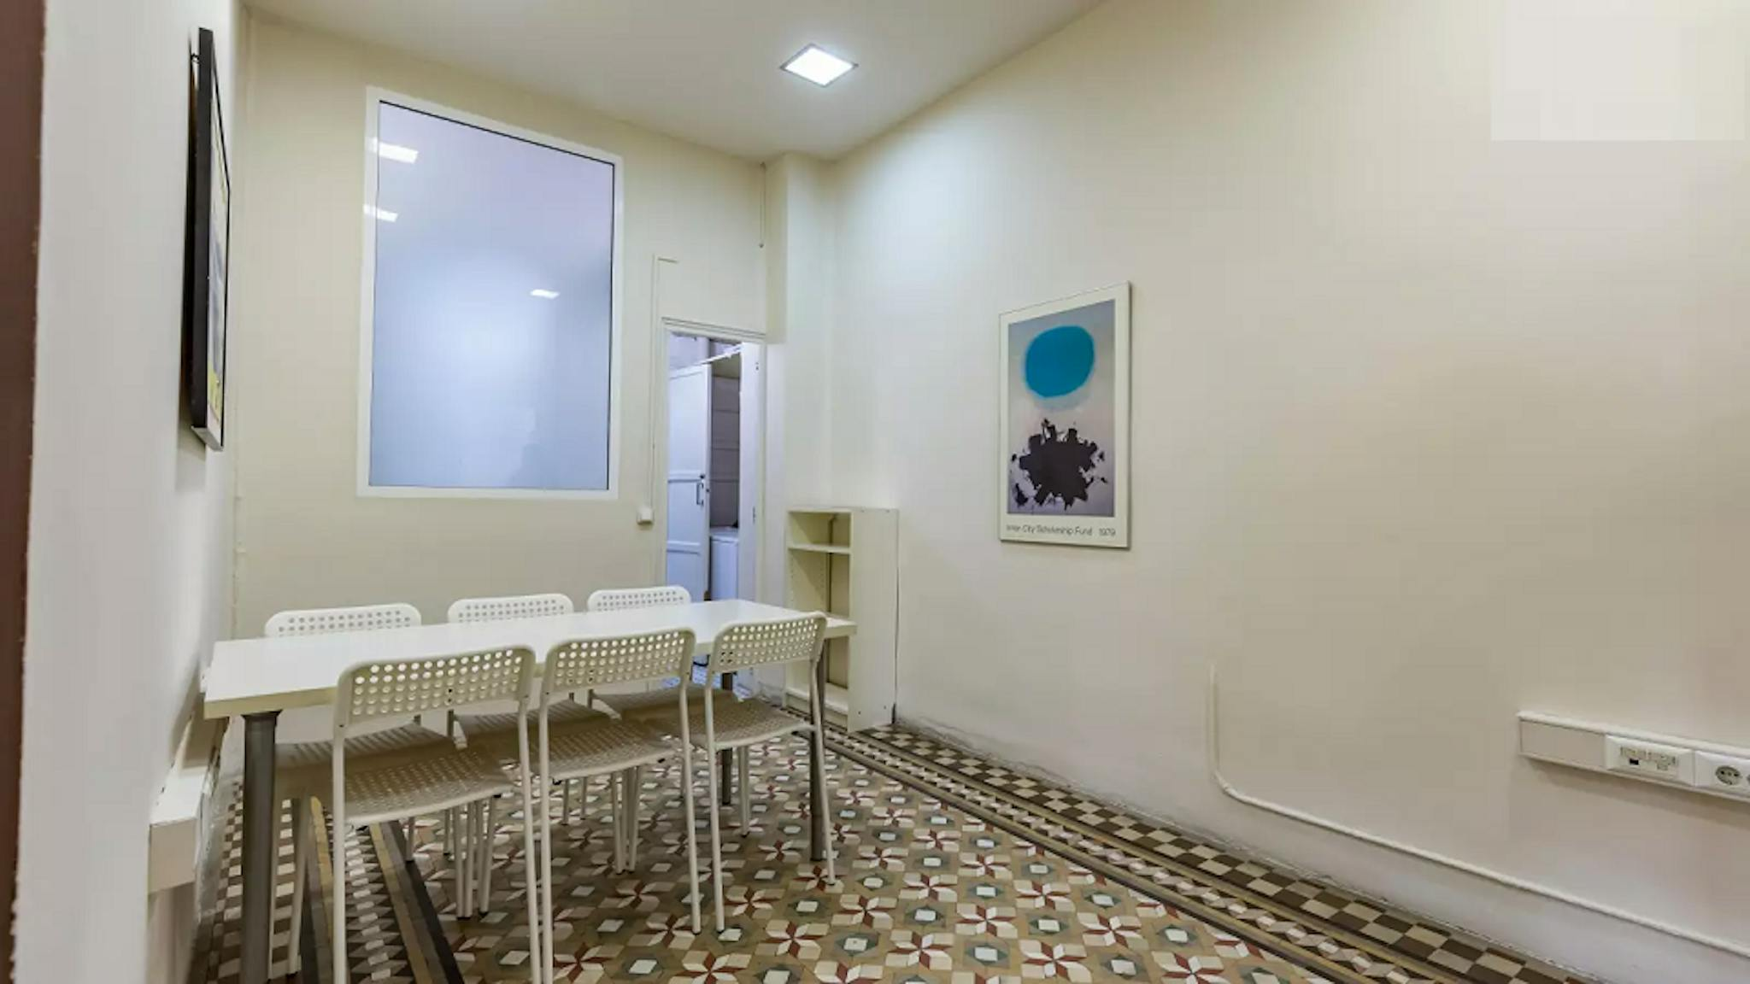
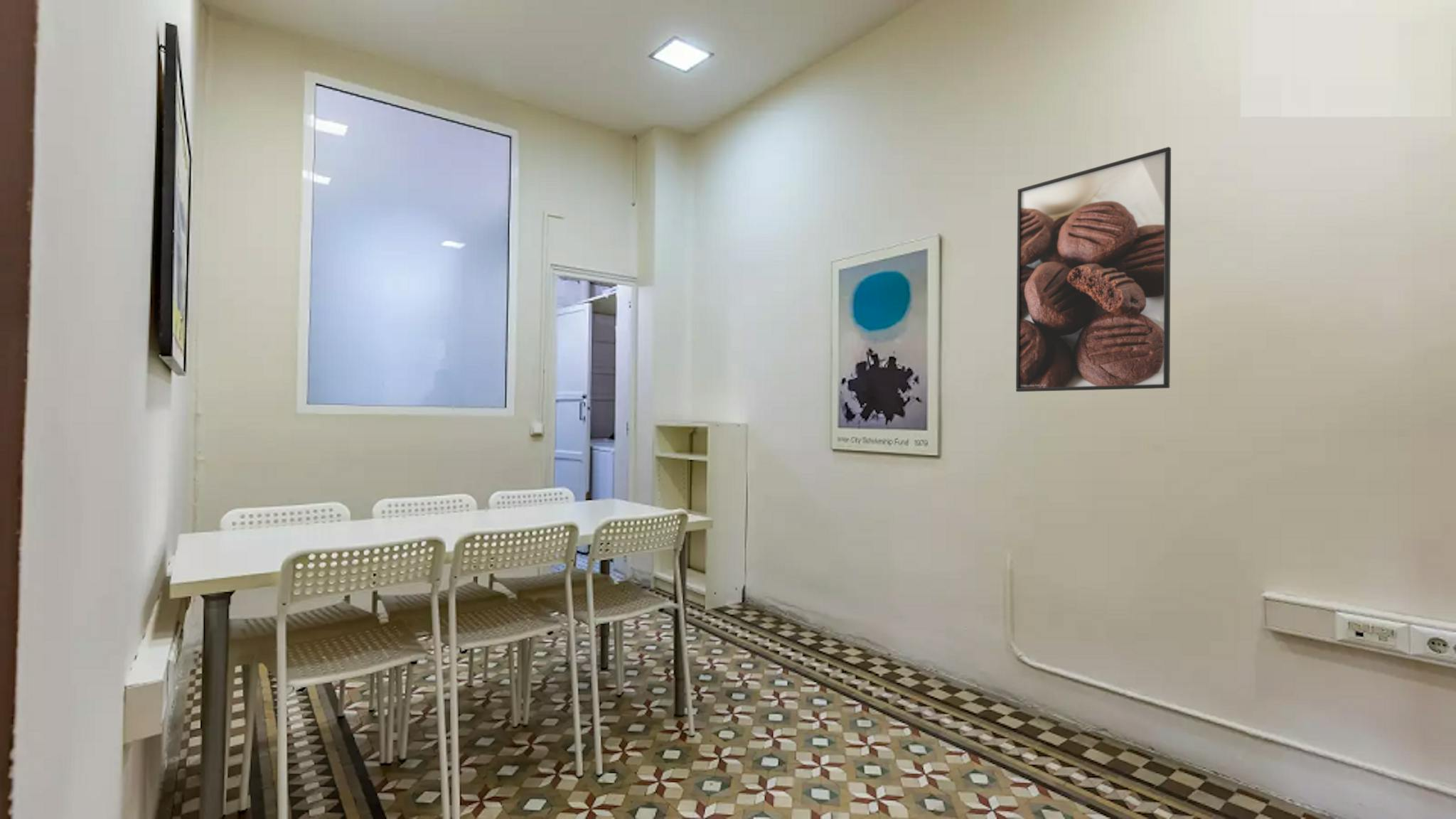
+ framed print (1086, 279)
